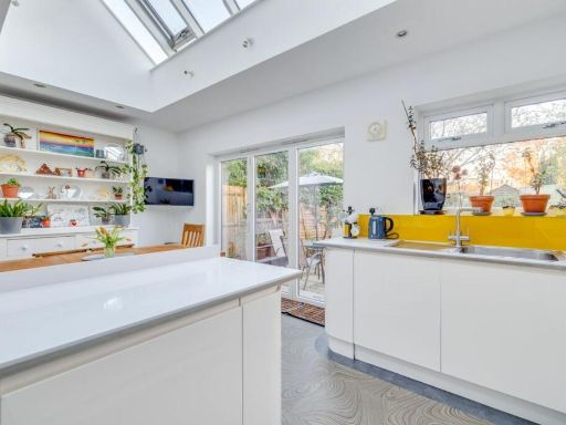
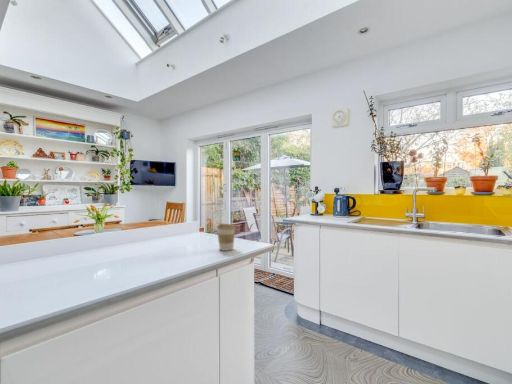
+ coffee cup (226, 236)
